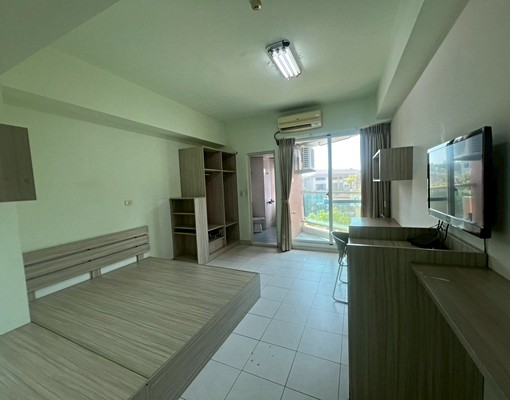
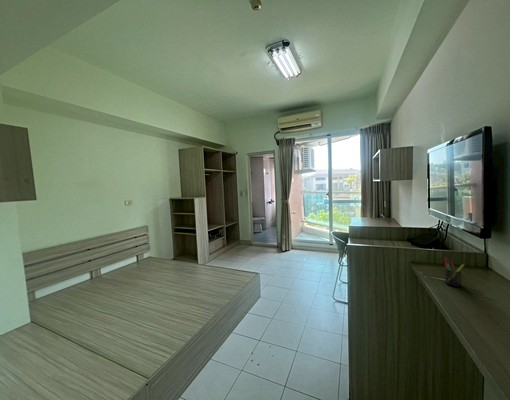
+ pen holder (451, 271)
